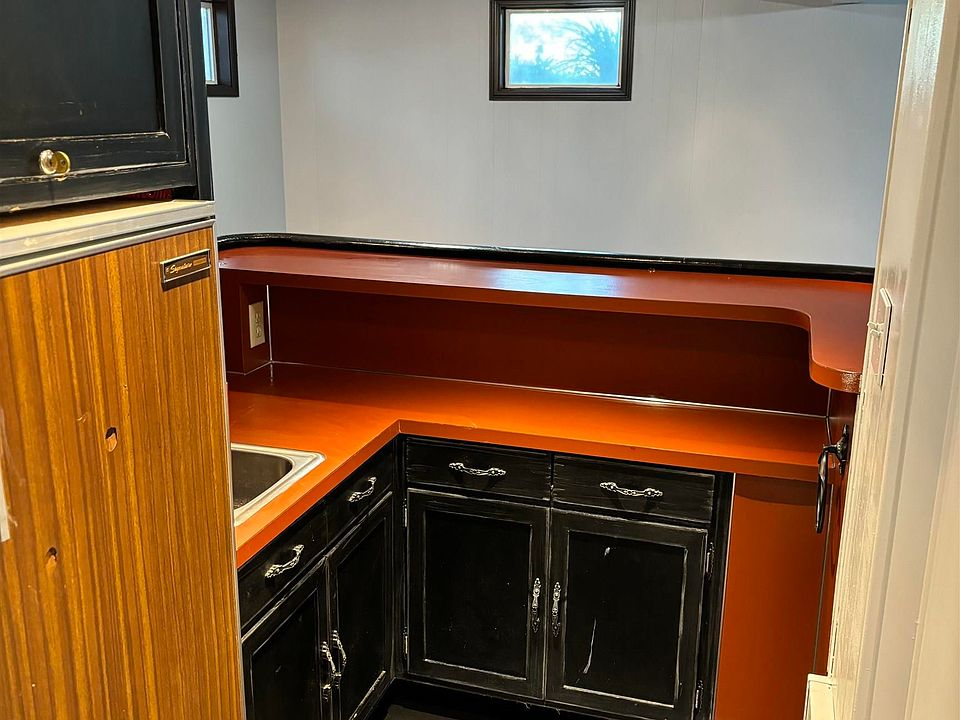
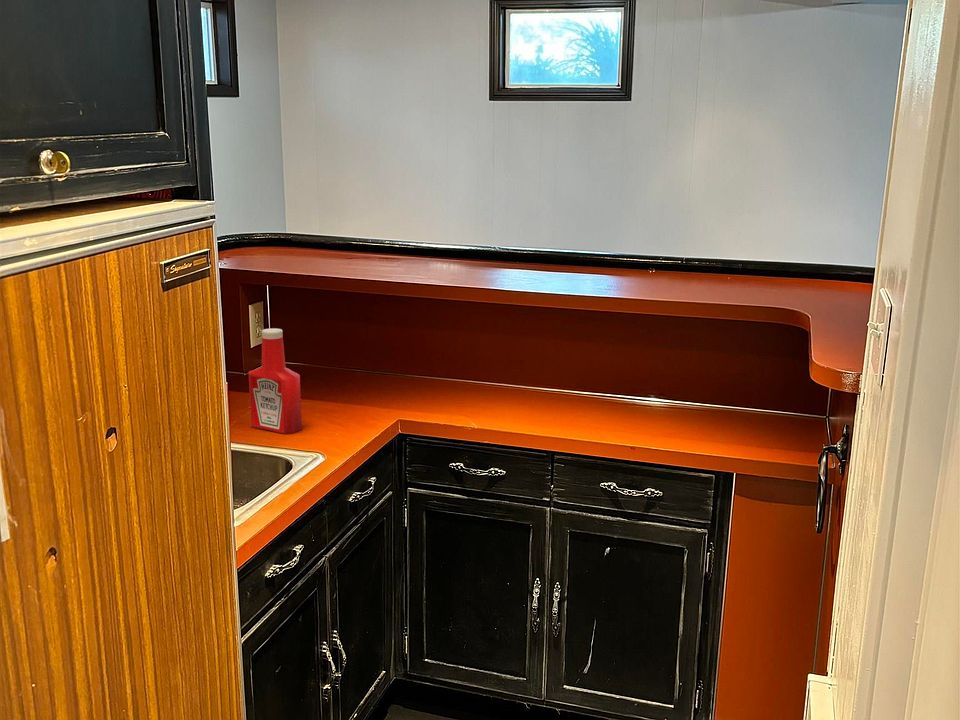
+ soap bottle (274, 379)
